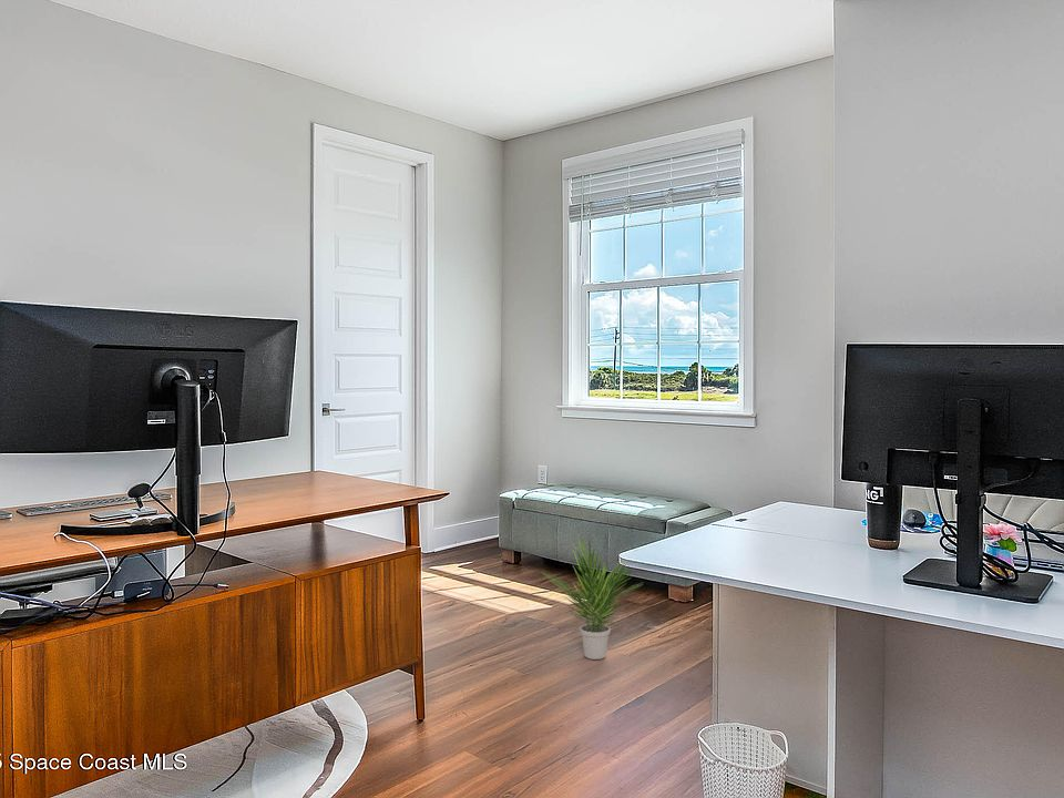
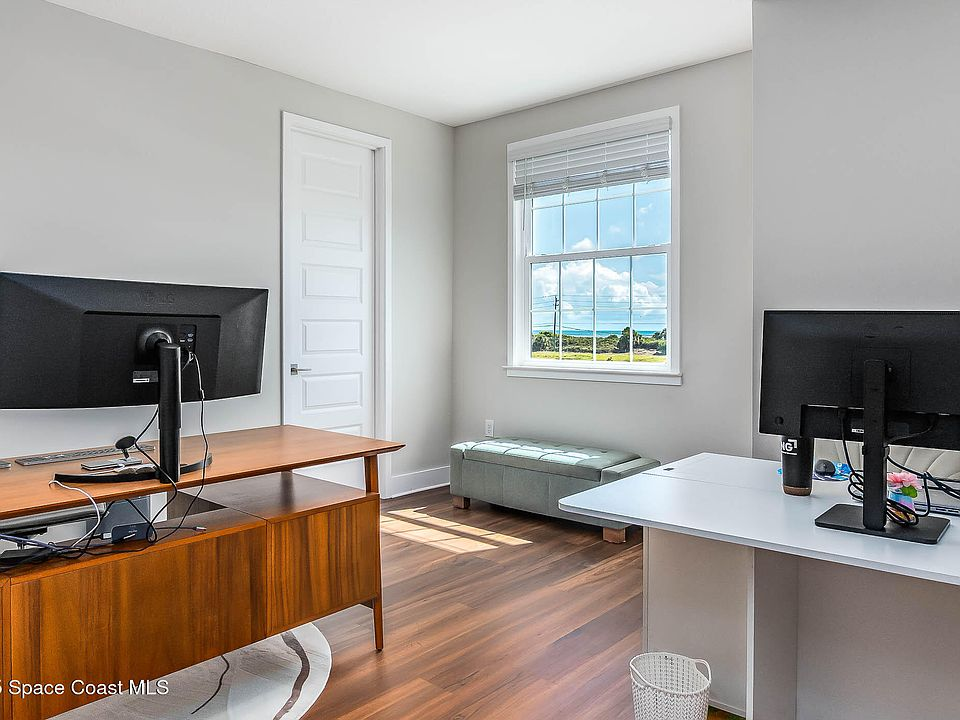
- potted plant (595, 600)
